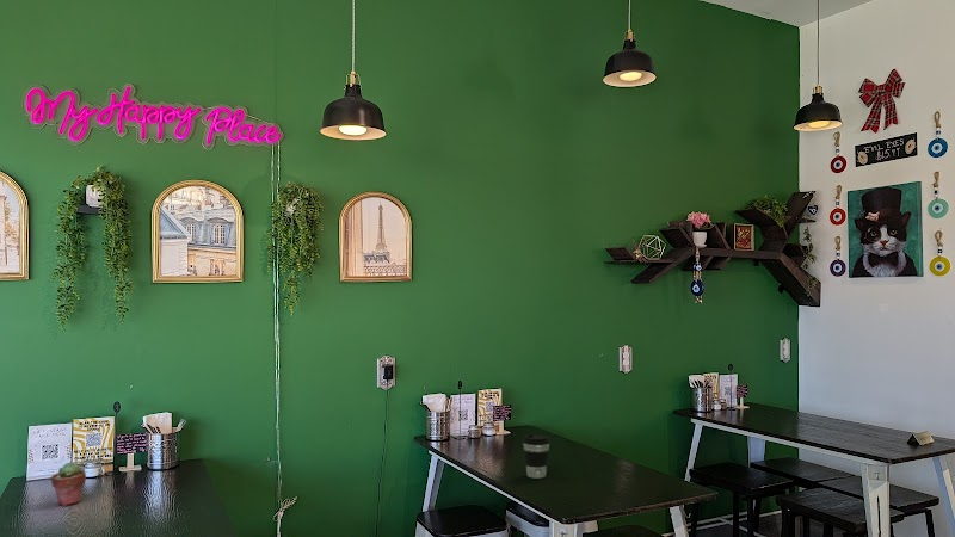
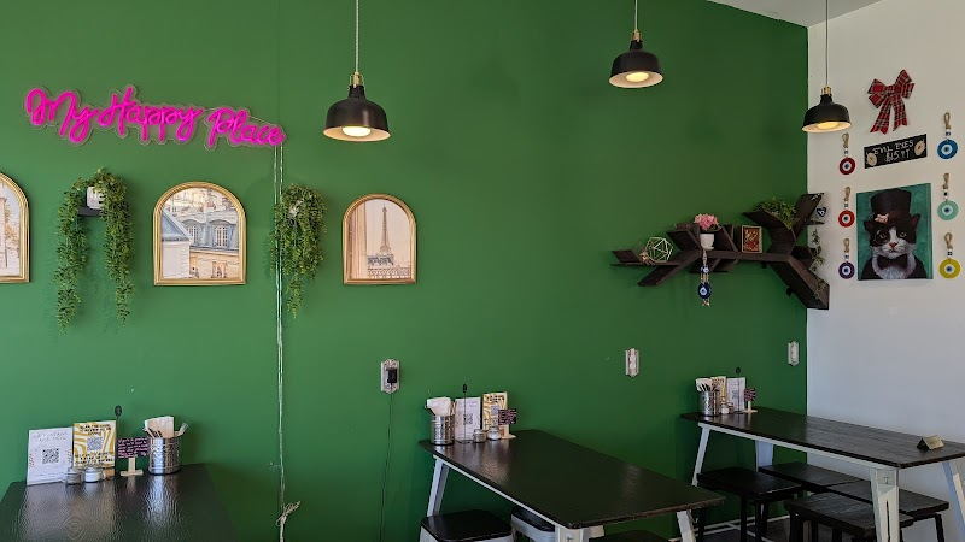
- potted succulent (68, 482)
- coffee cup (536, 456)
